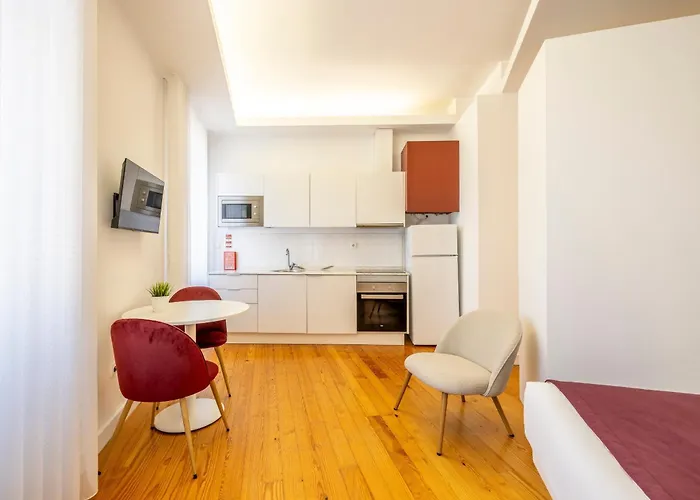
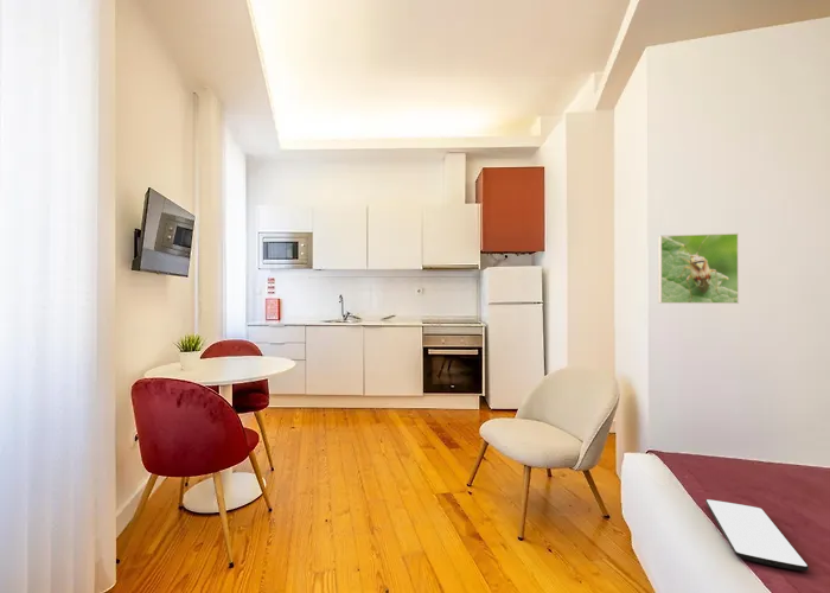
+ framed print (697, 268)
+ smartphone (749, 530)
